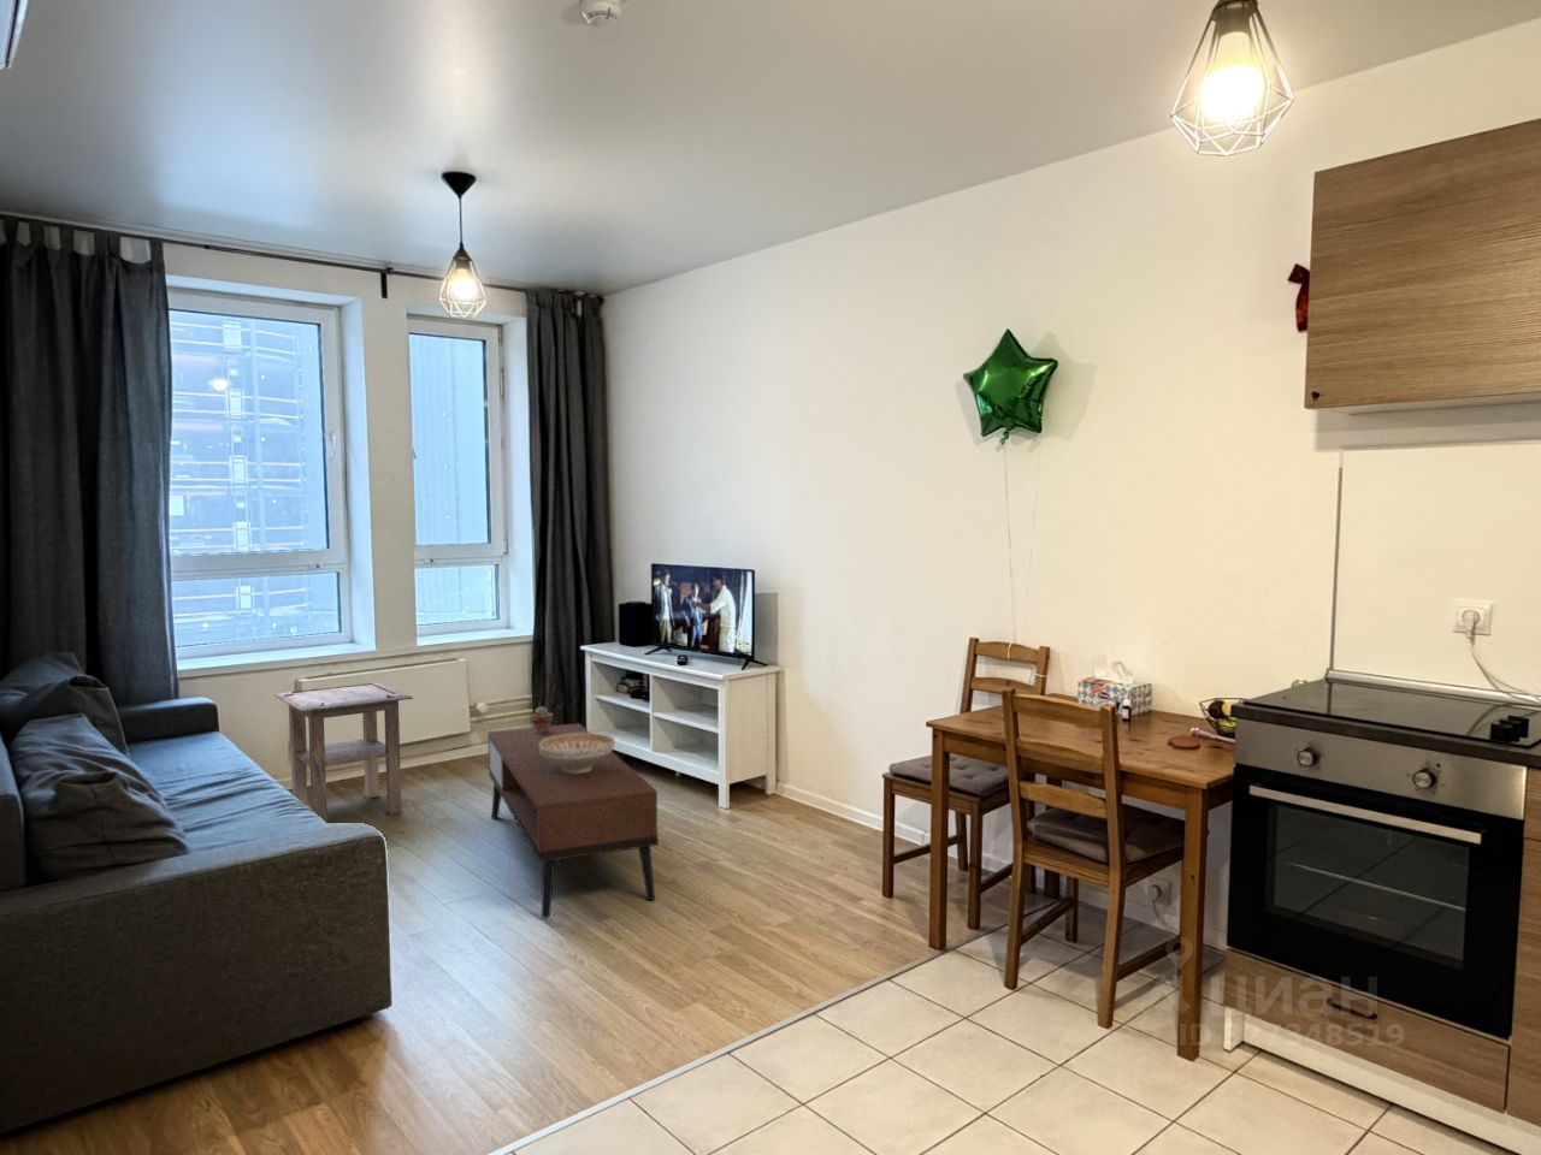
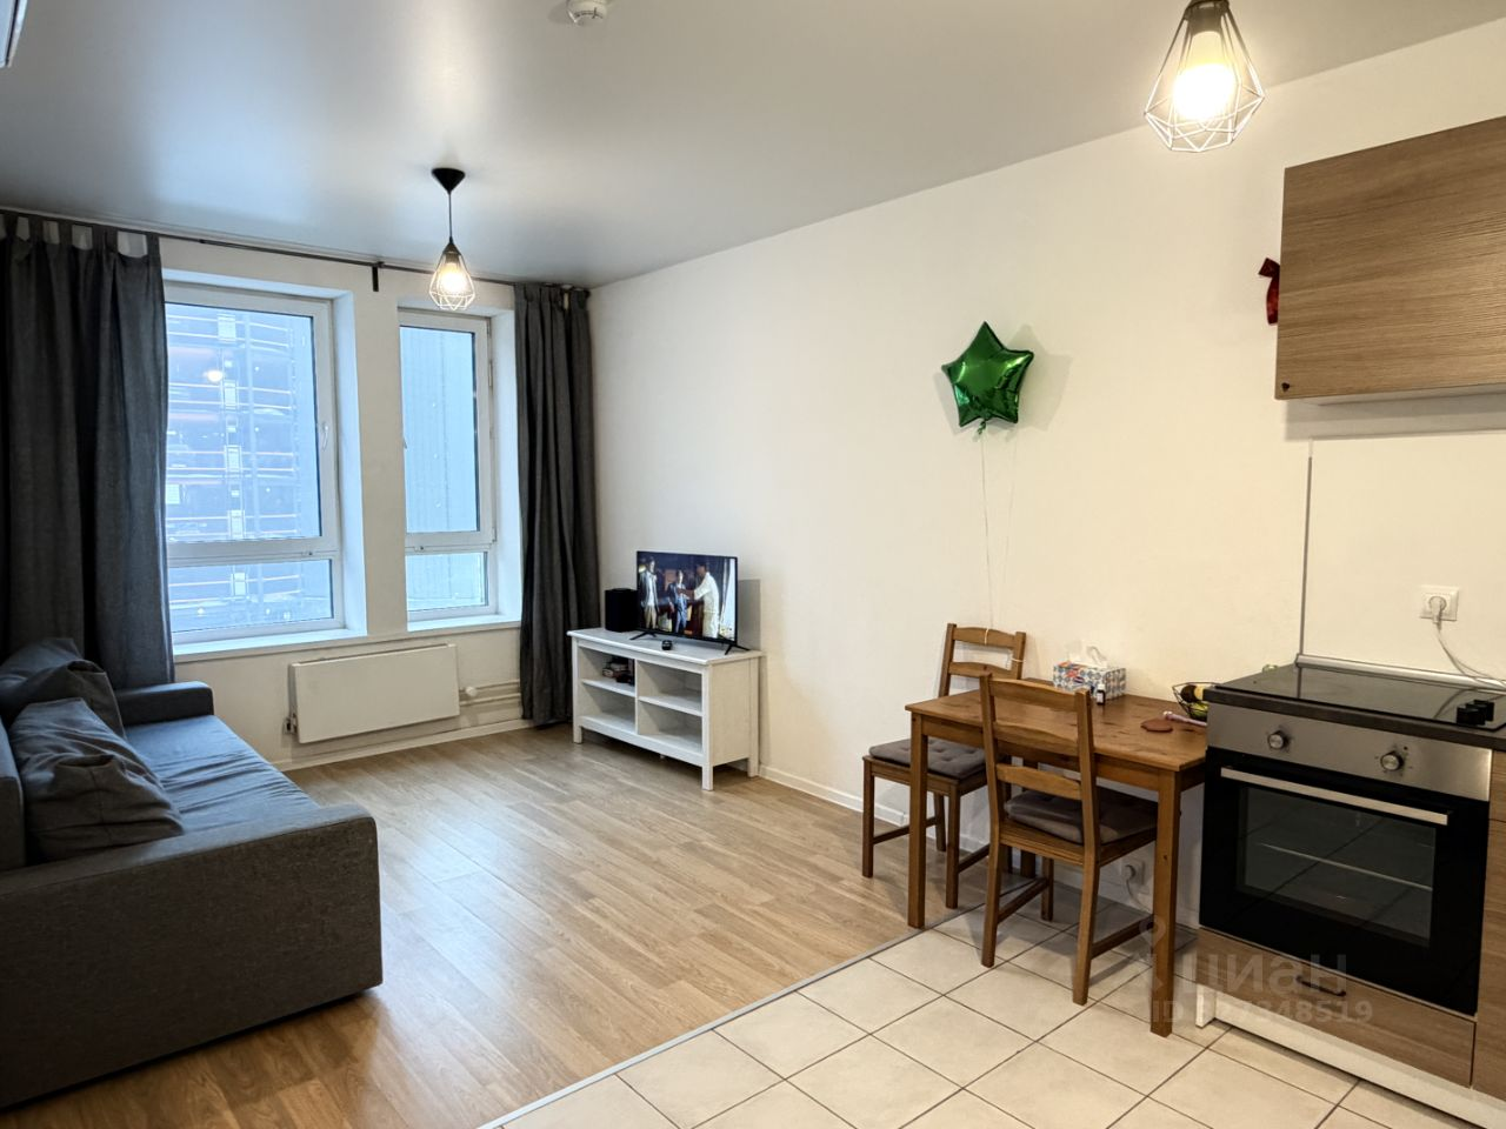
- potted succulent (541, 718)
- side table (345, 751)
- coffee table (562, 804)
- decorative bowl (576, 755)
